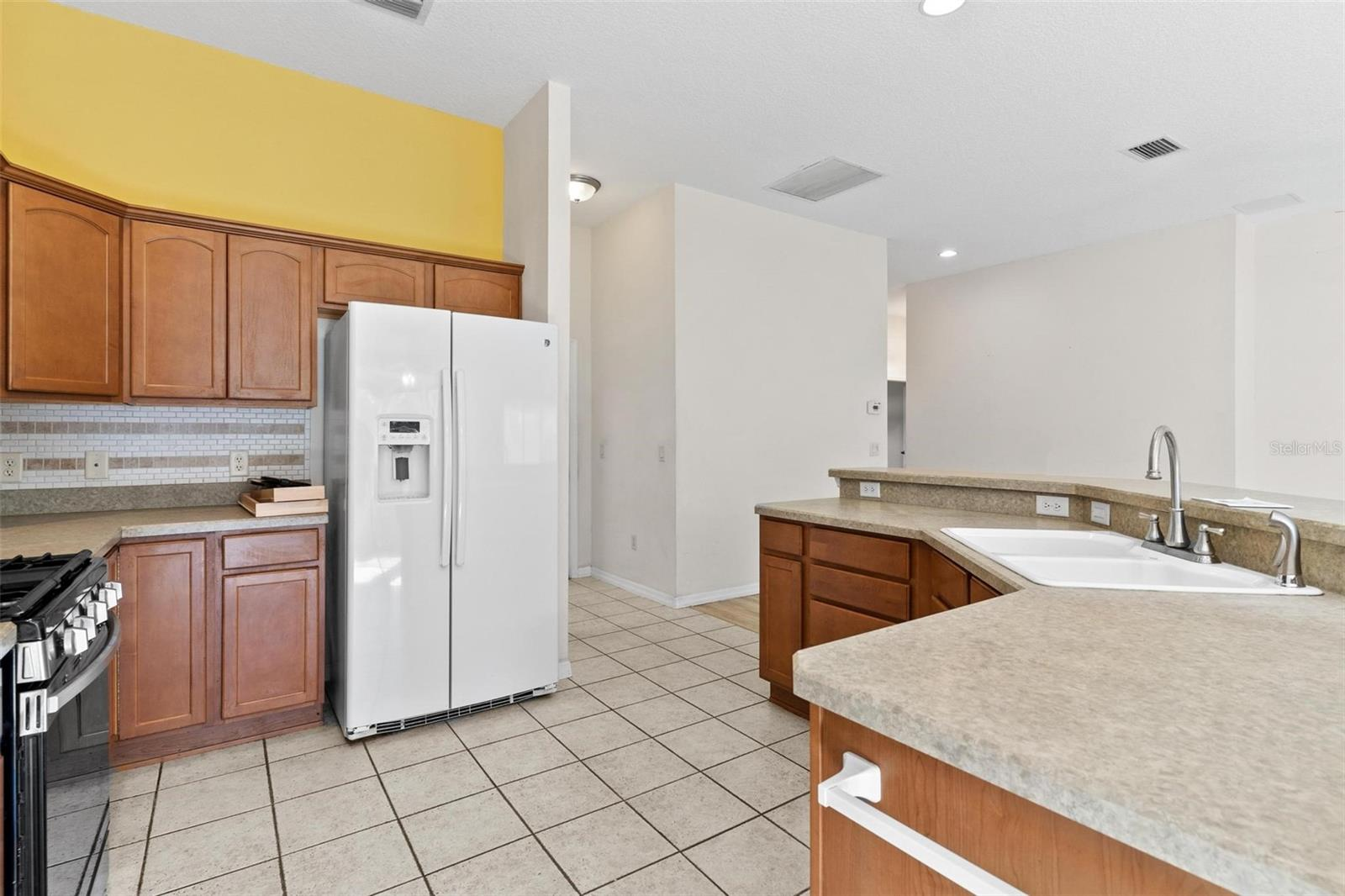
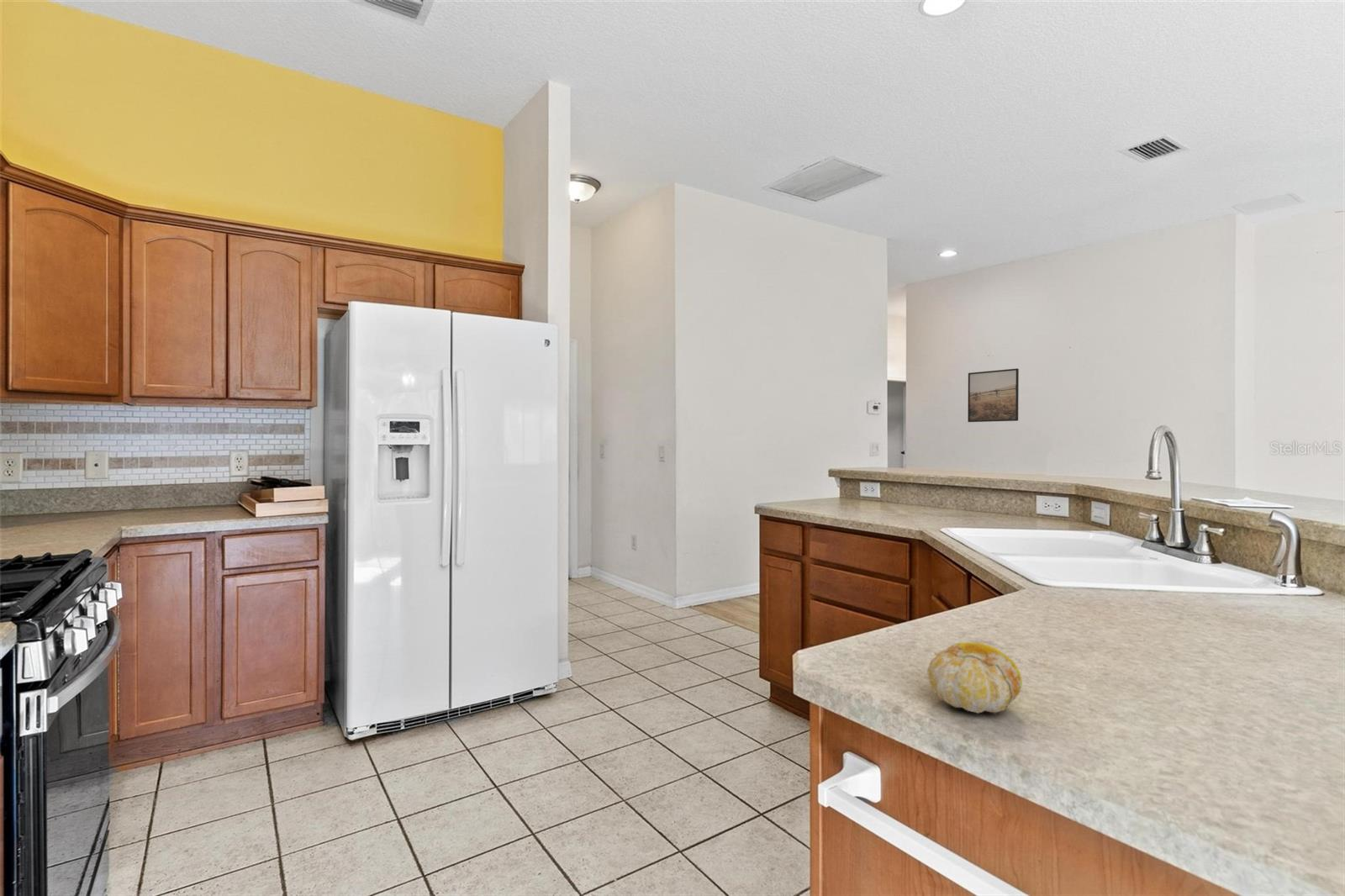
+ fruit (973, 676)
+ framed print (992, 396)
